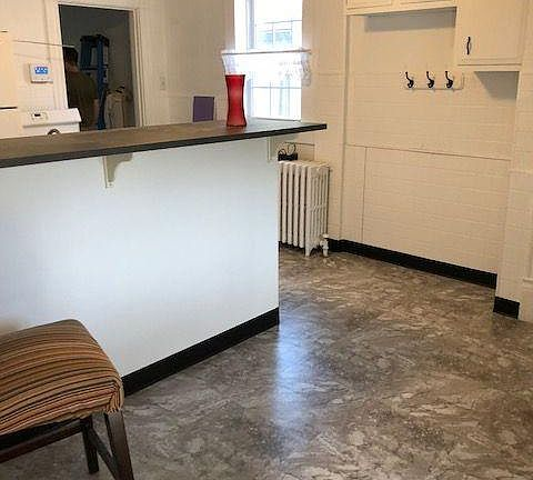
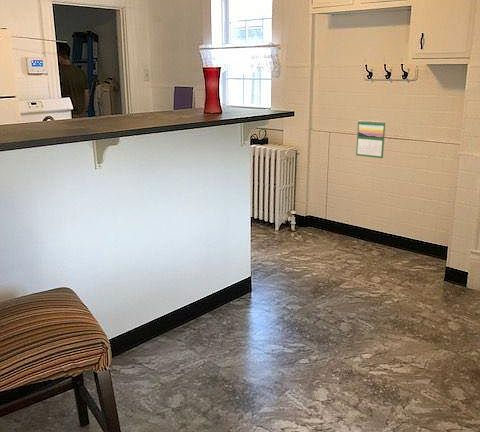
+ calendar (370, 138)
